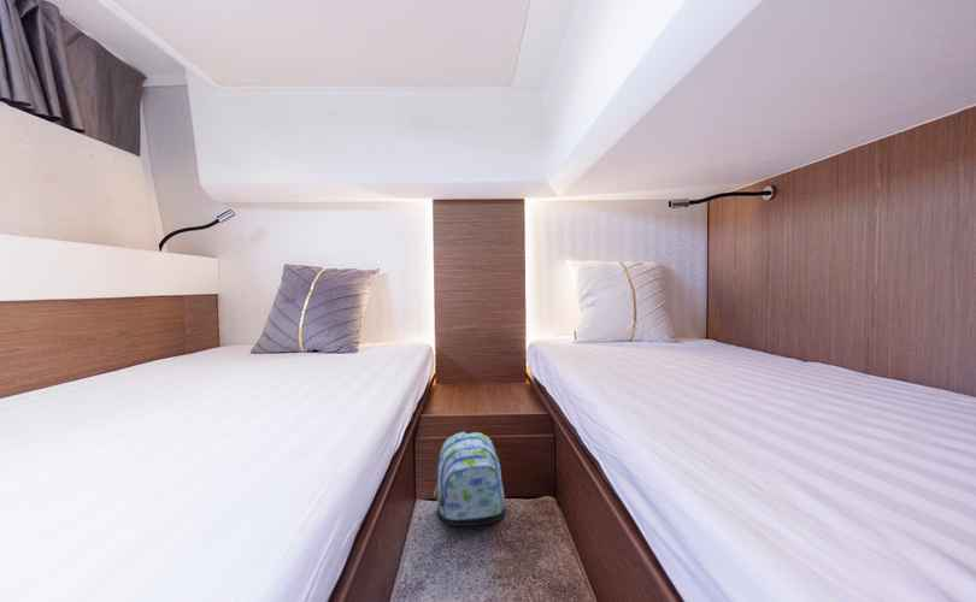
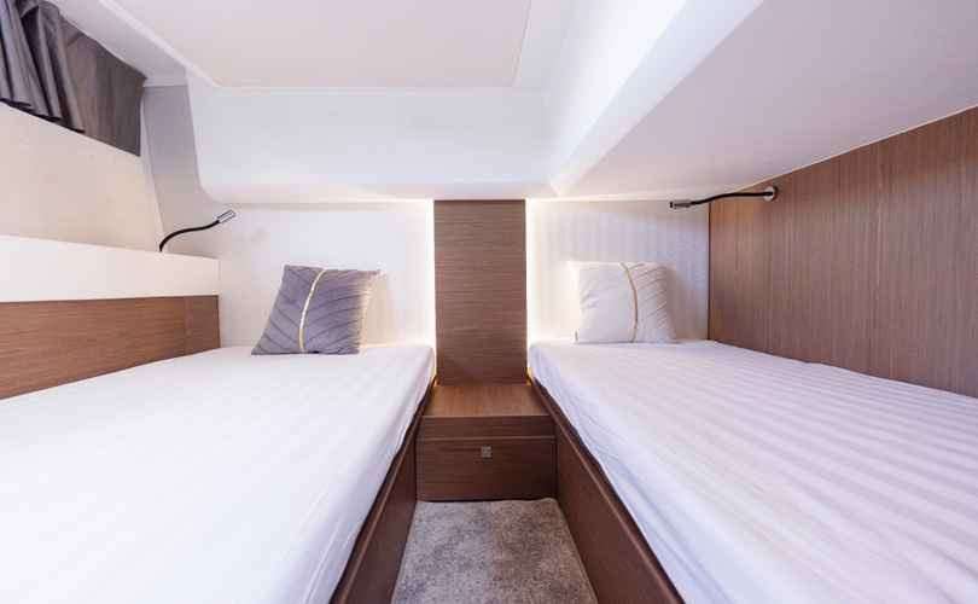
- backpack (469, 477)
